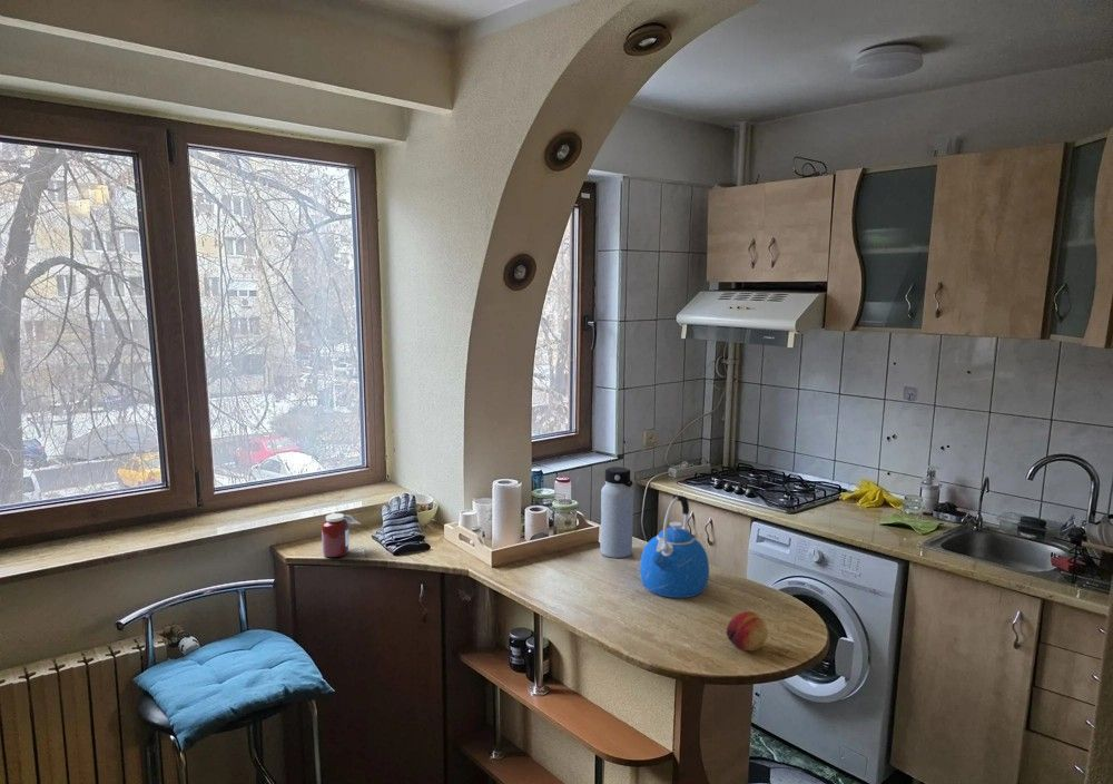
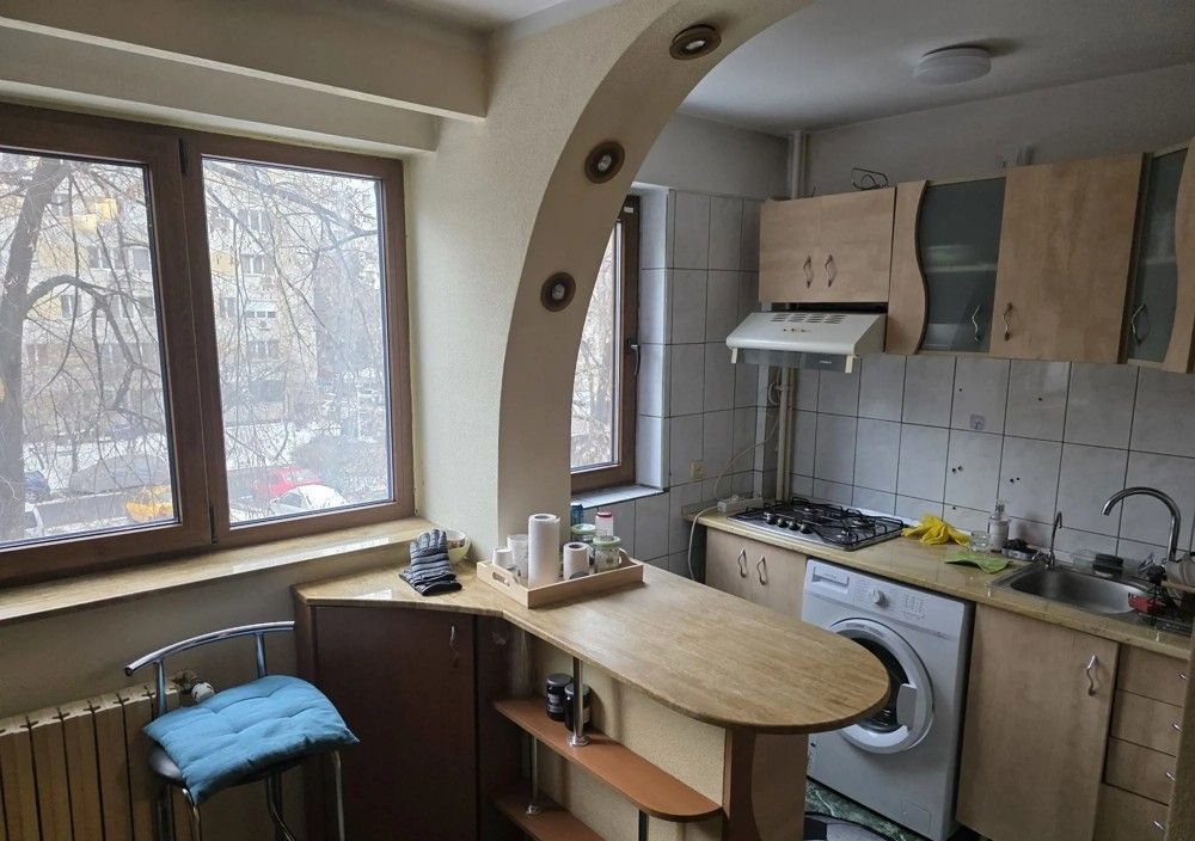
- kettle (671, 543)
- water bottle (617, 510)
- fruit (747, 630)
- jar (338, 532)
